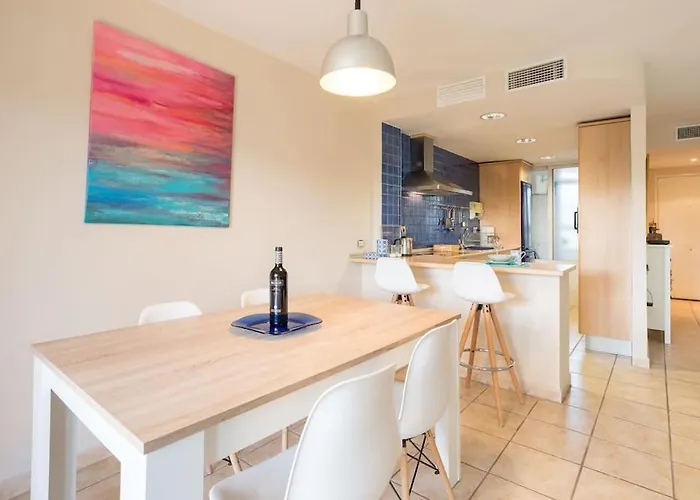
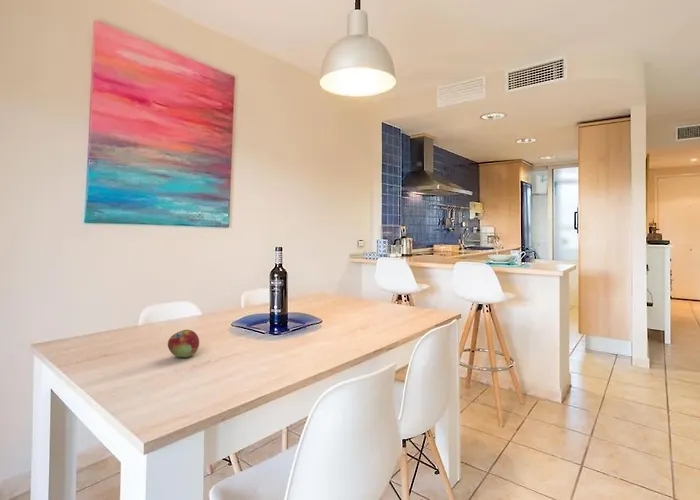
+ fruit (183, 343)
